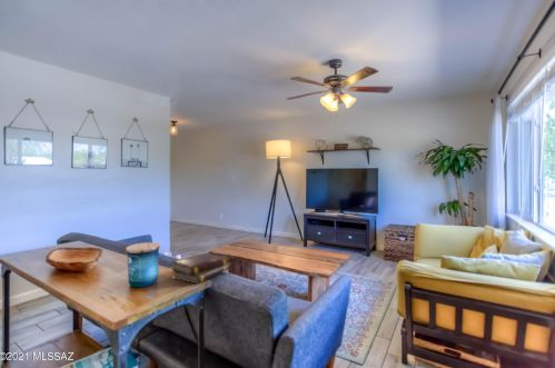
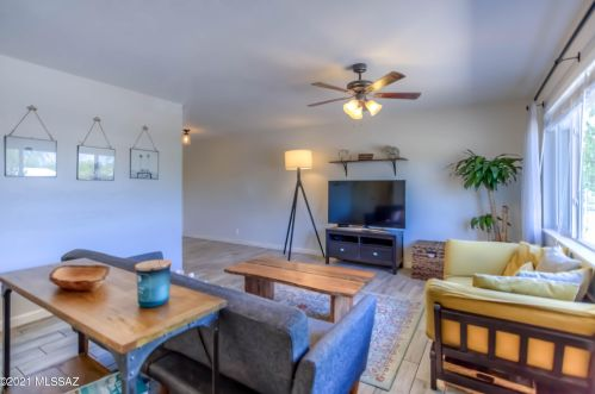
- book set (202, 266)
